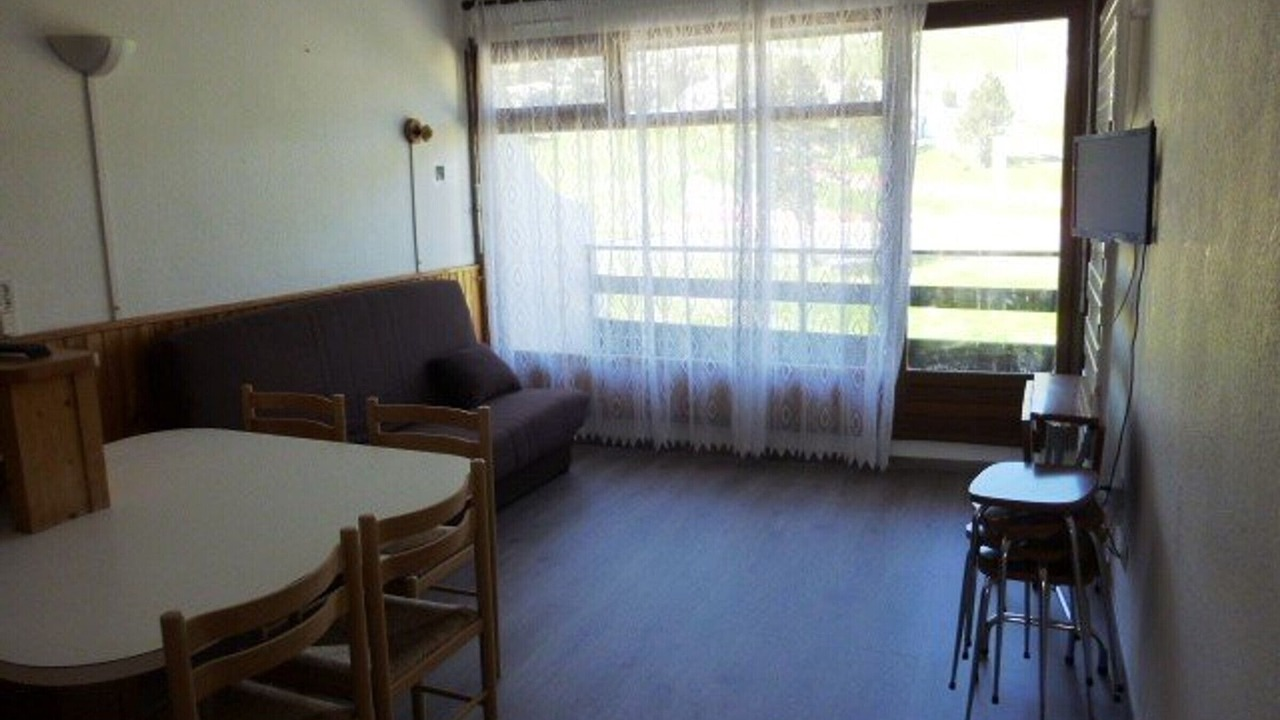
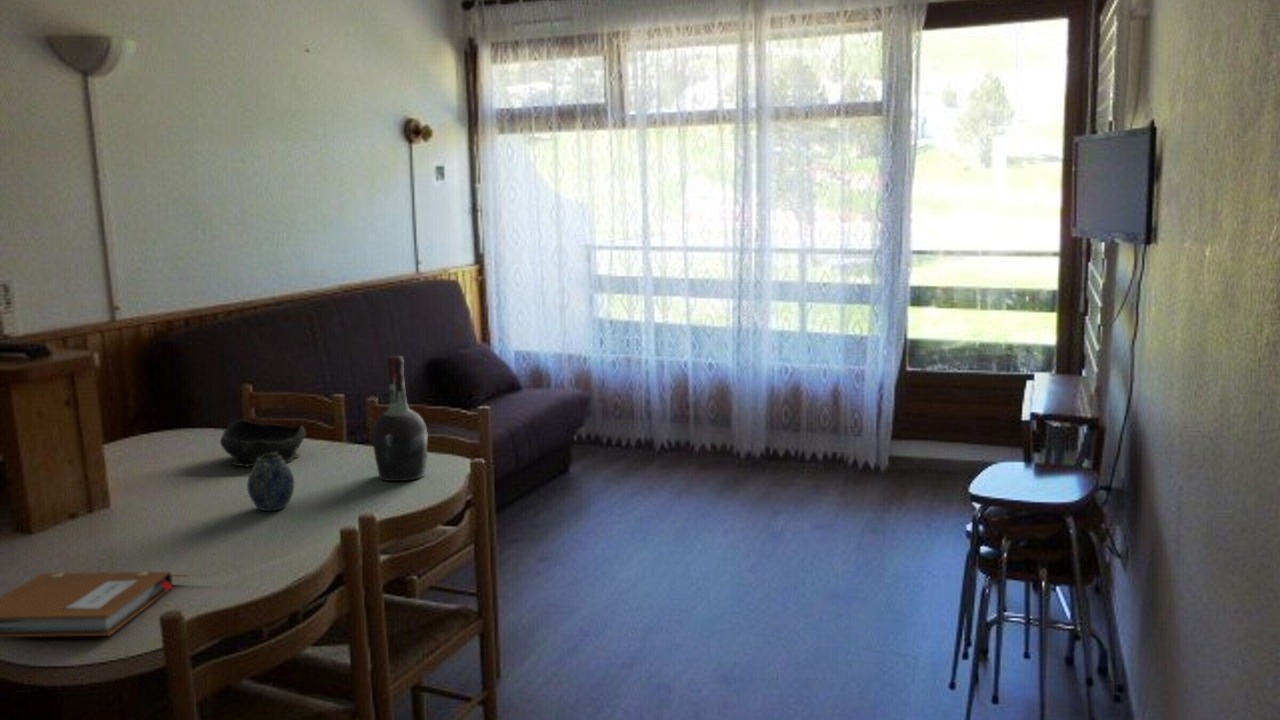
+ notebook (79, 601)
+ bowl (260, 441)
+ cognac bottle (398, 416)
+ teapot (270, 479)
